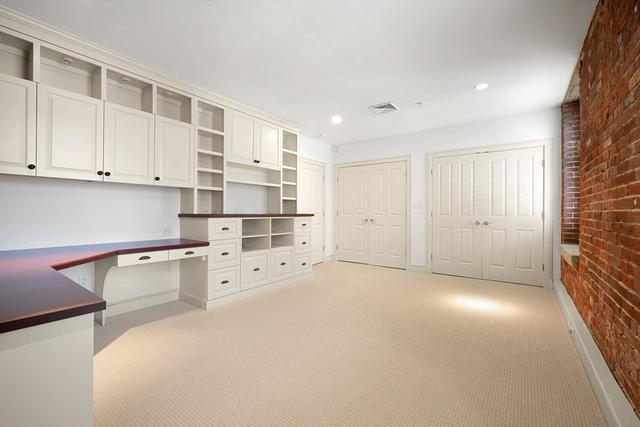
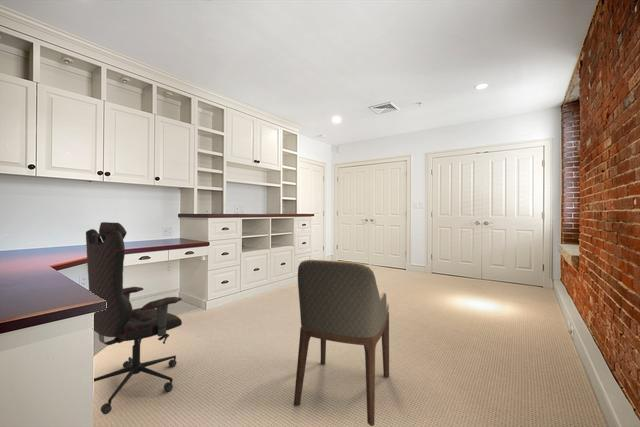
+ office chair (138, 308)
+ armchair (344, 321)
